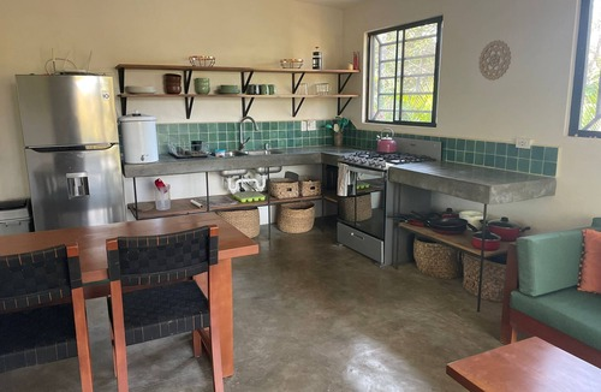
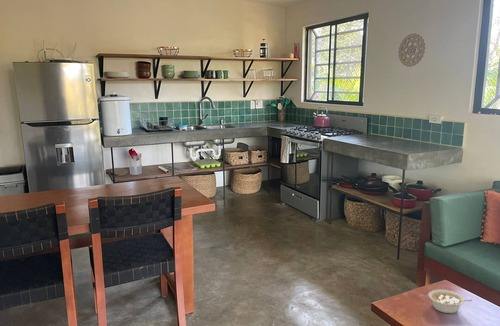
+ legume (447, 301)
